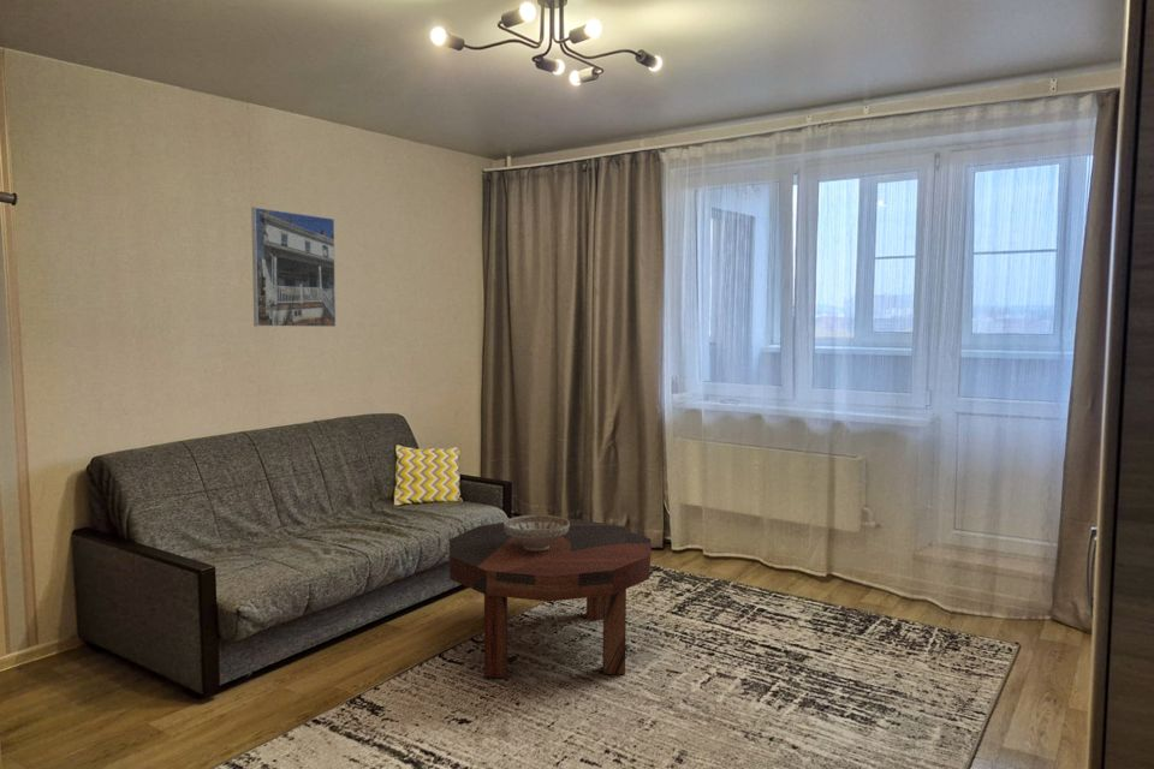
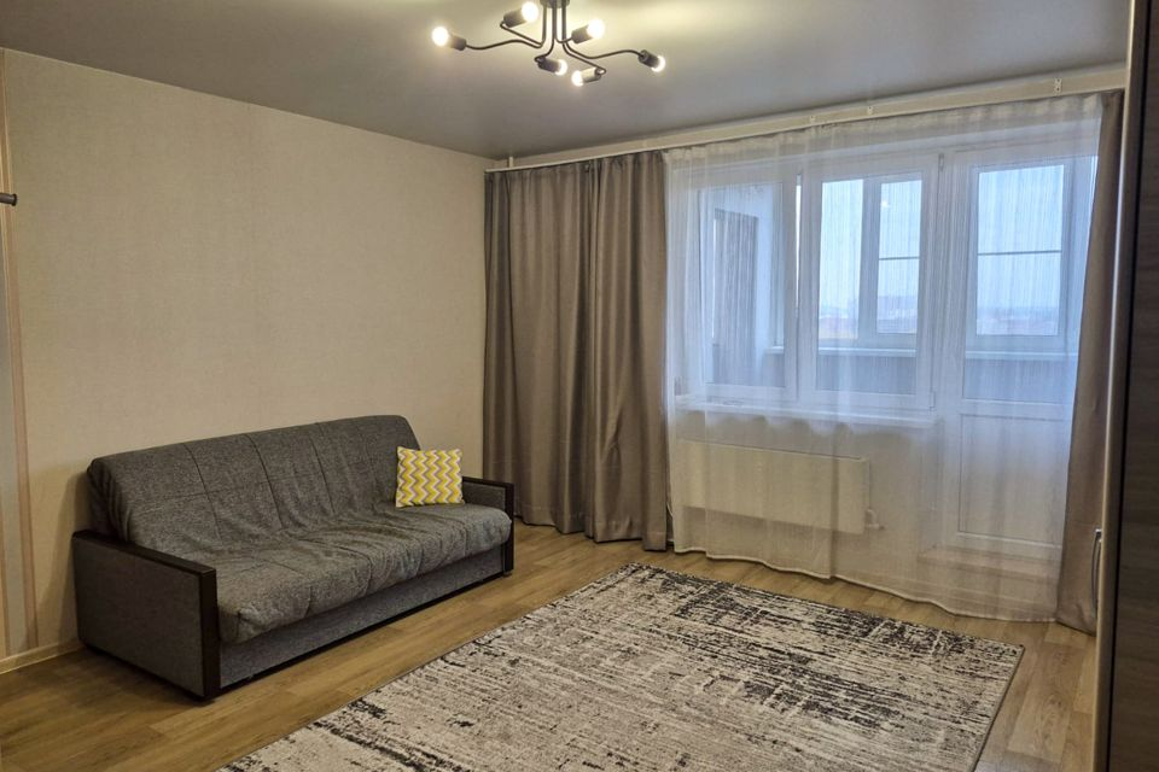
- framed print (296, 269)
- coffee table (549, 594)
- decorative bowl (536, 533)
